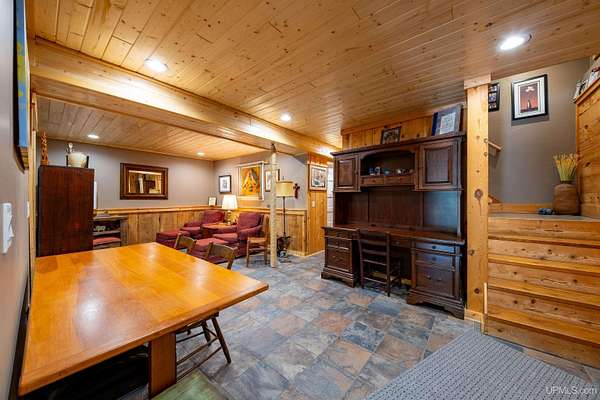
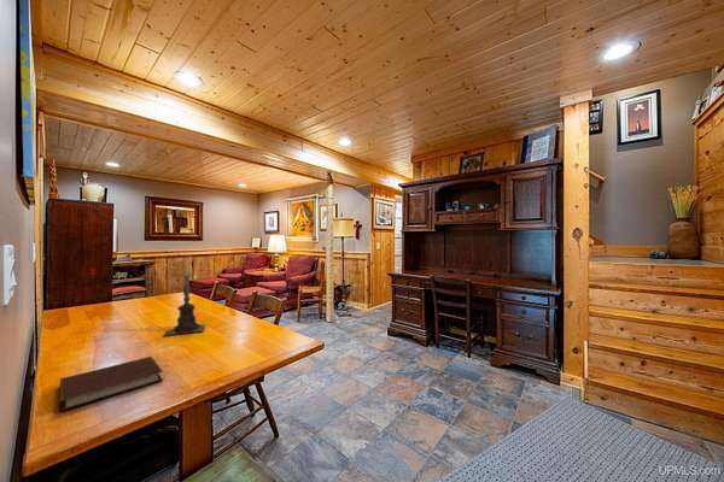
+ notebook (112, 378)
+ candle holder (186, 296)
